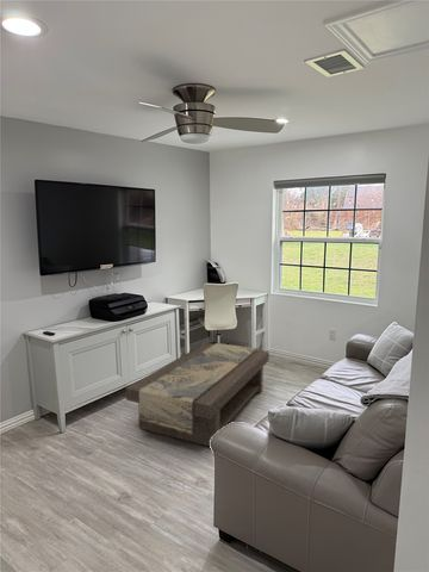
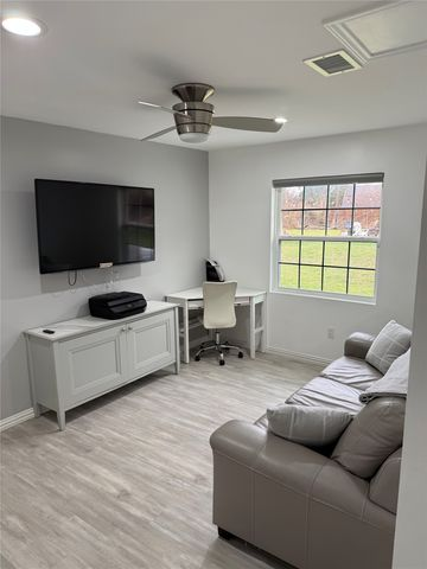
- coffee table (206, 387)
